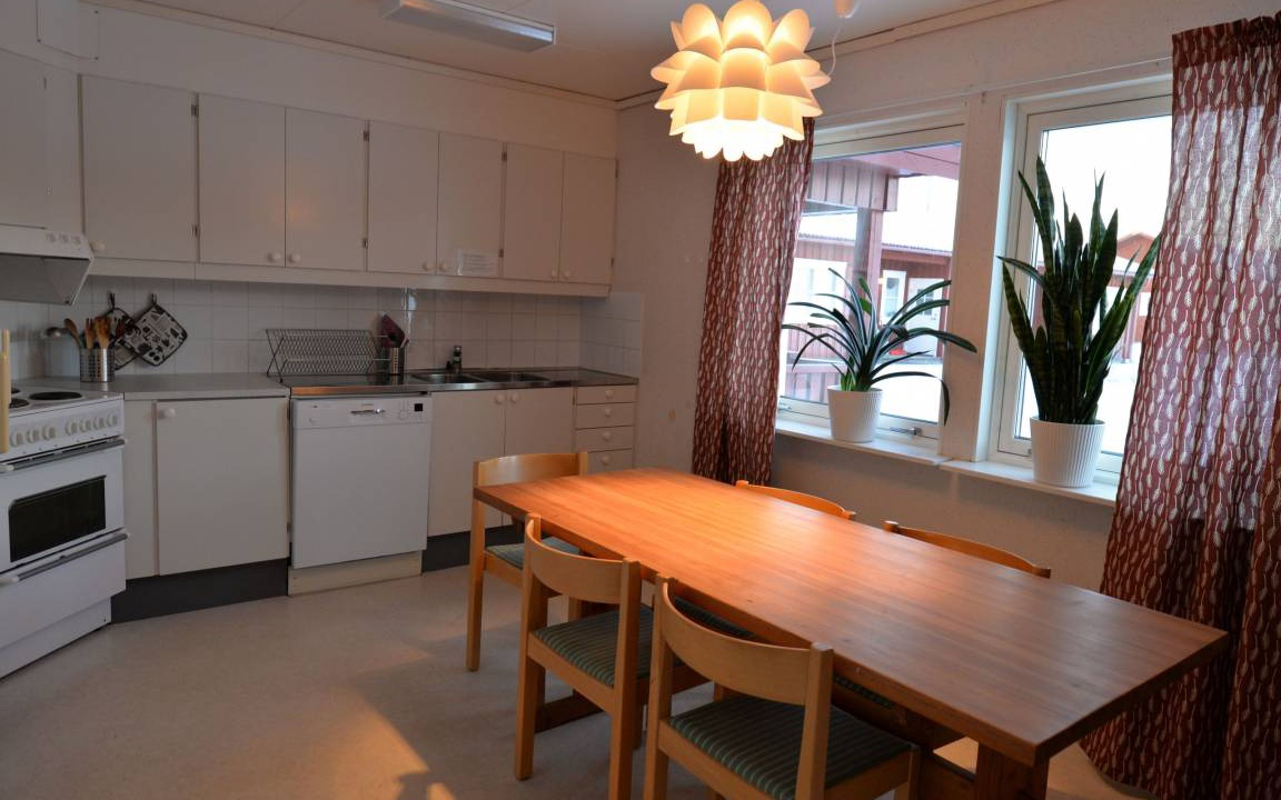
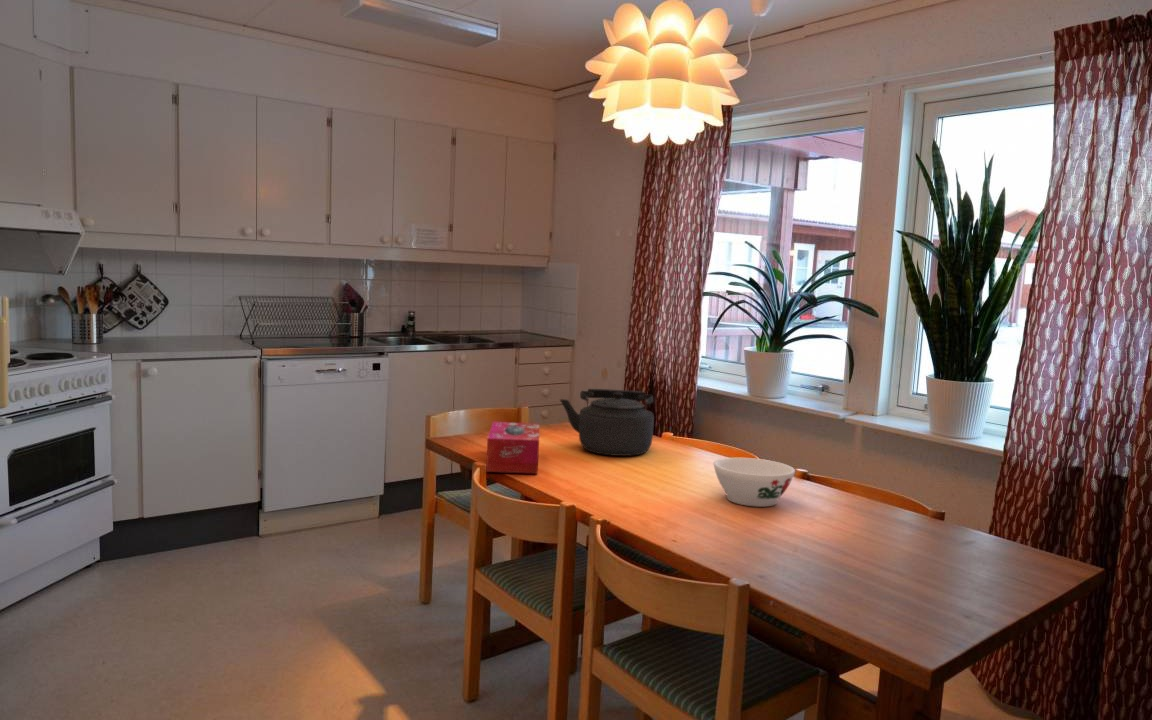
+ bowl (752, 483)
+ kettle (614, 420)
+ tissue box (514, 446)
